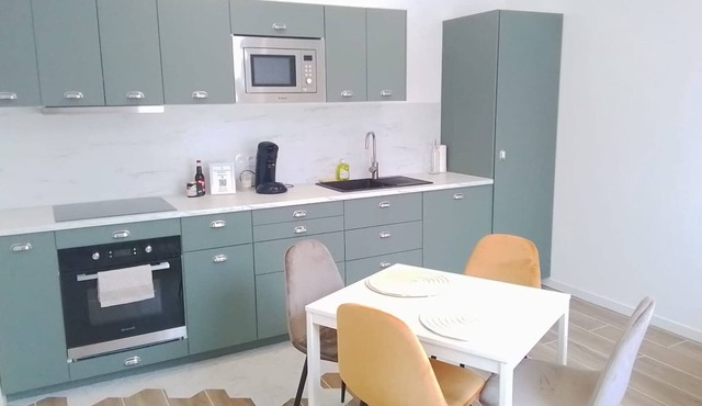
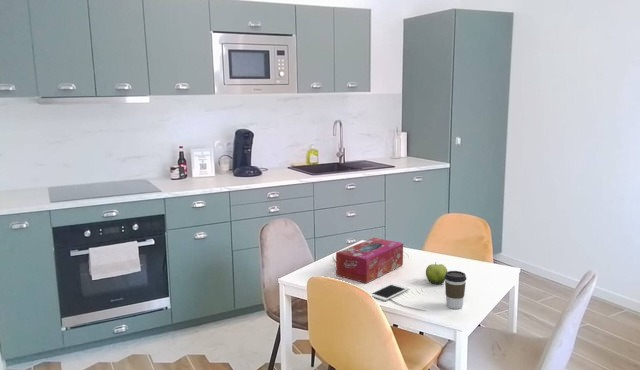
+ cell phone (389, 291)
+ coffee cup (455, 289)
+ tissue box (370, 258)
+ fruit (436, 272)
